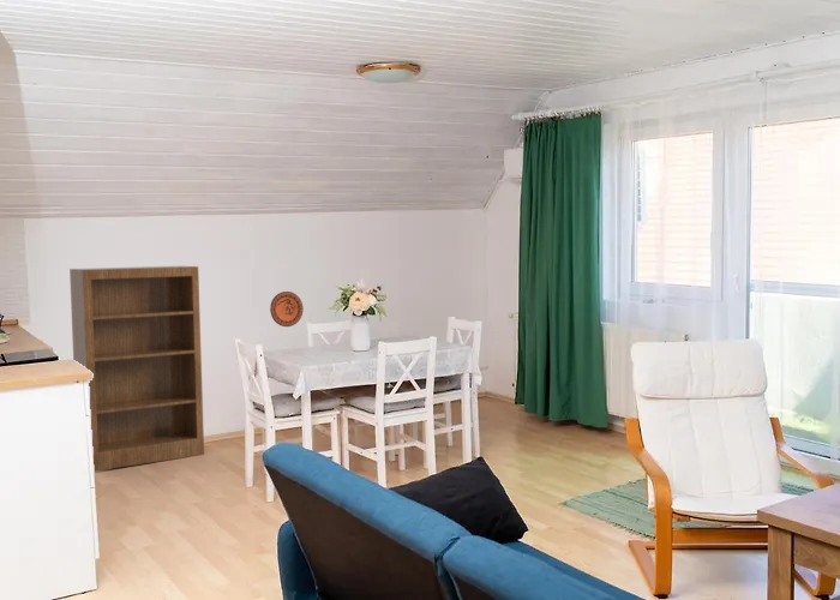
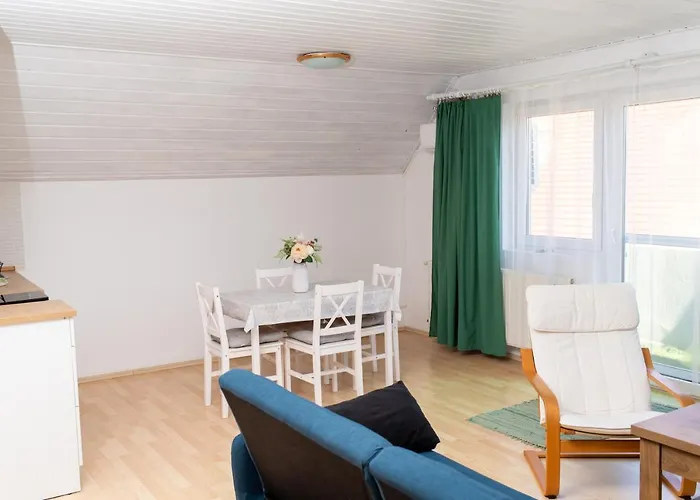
- decorative plate (286, 308)
- bookshelf (138, 362)
